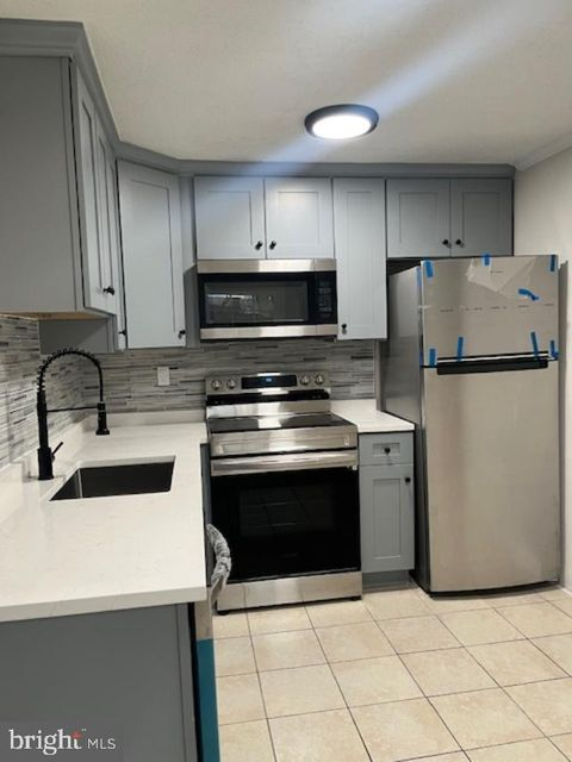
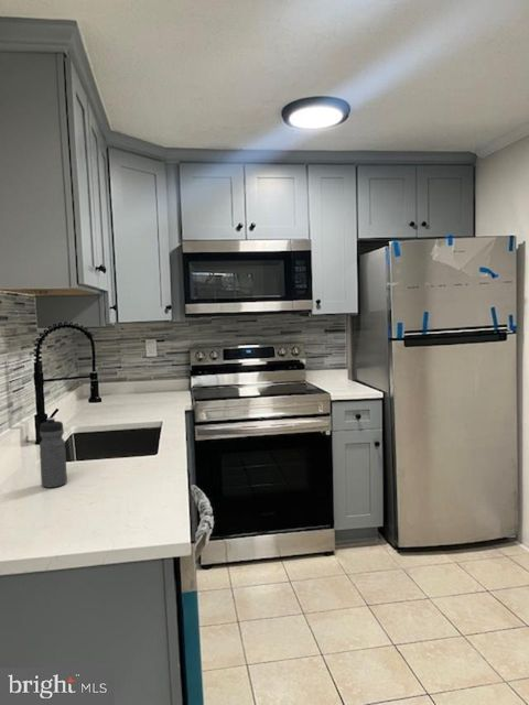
+ water bottle (52, 451)
